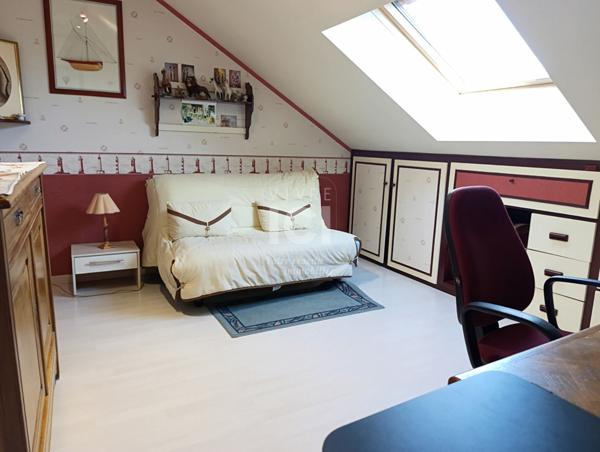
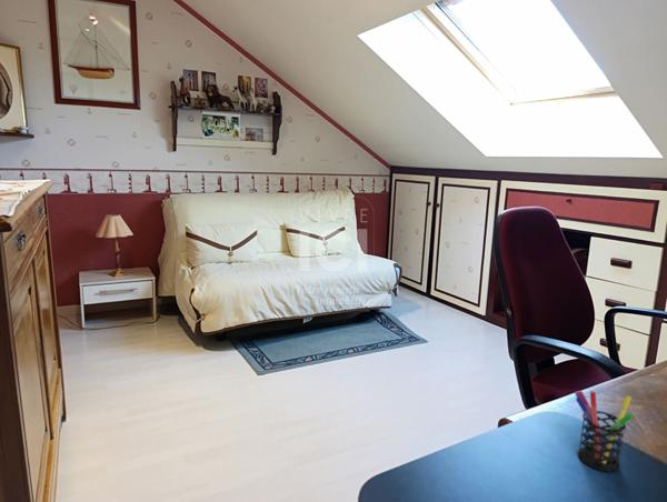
+ pen holder (604, 428)
